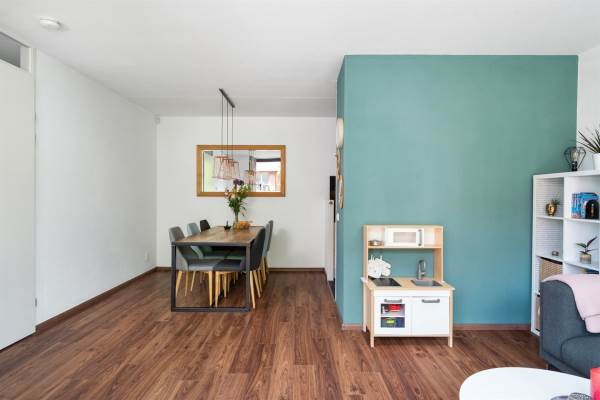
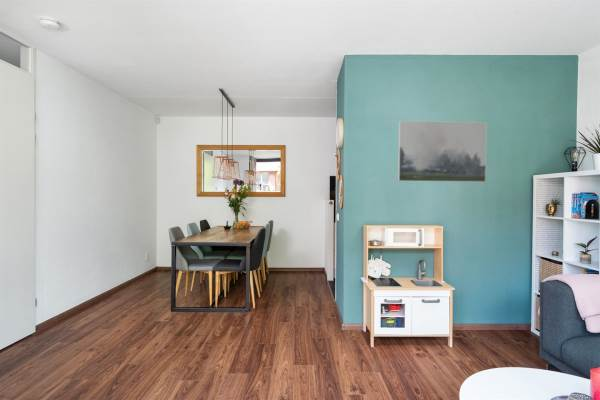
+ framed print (442, 151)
